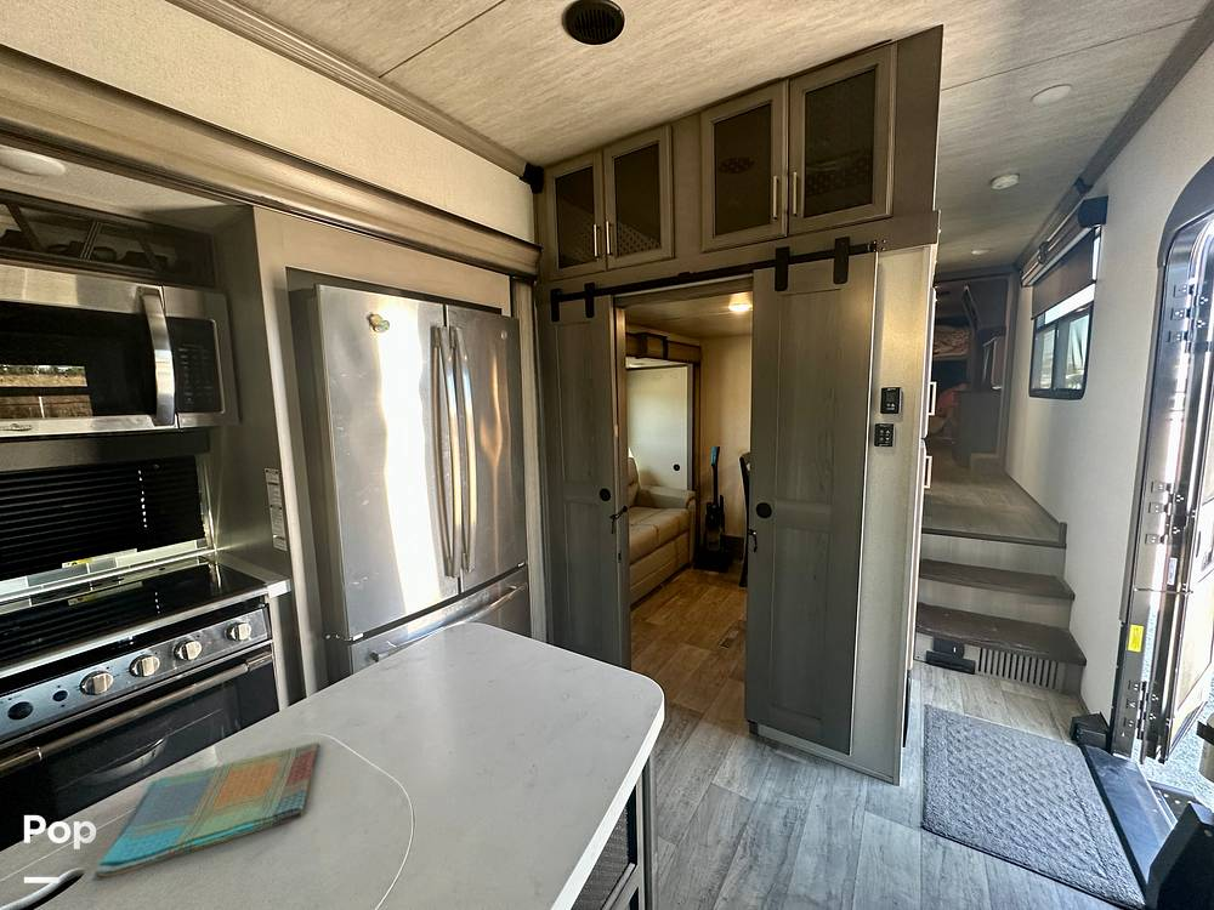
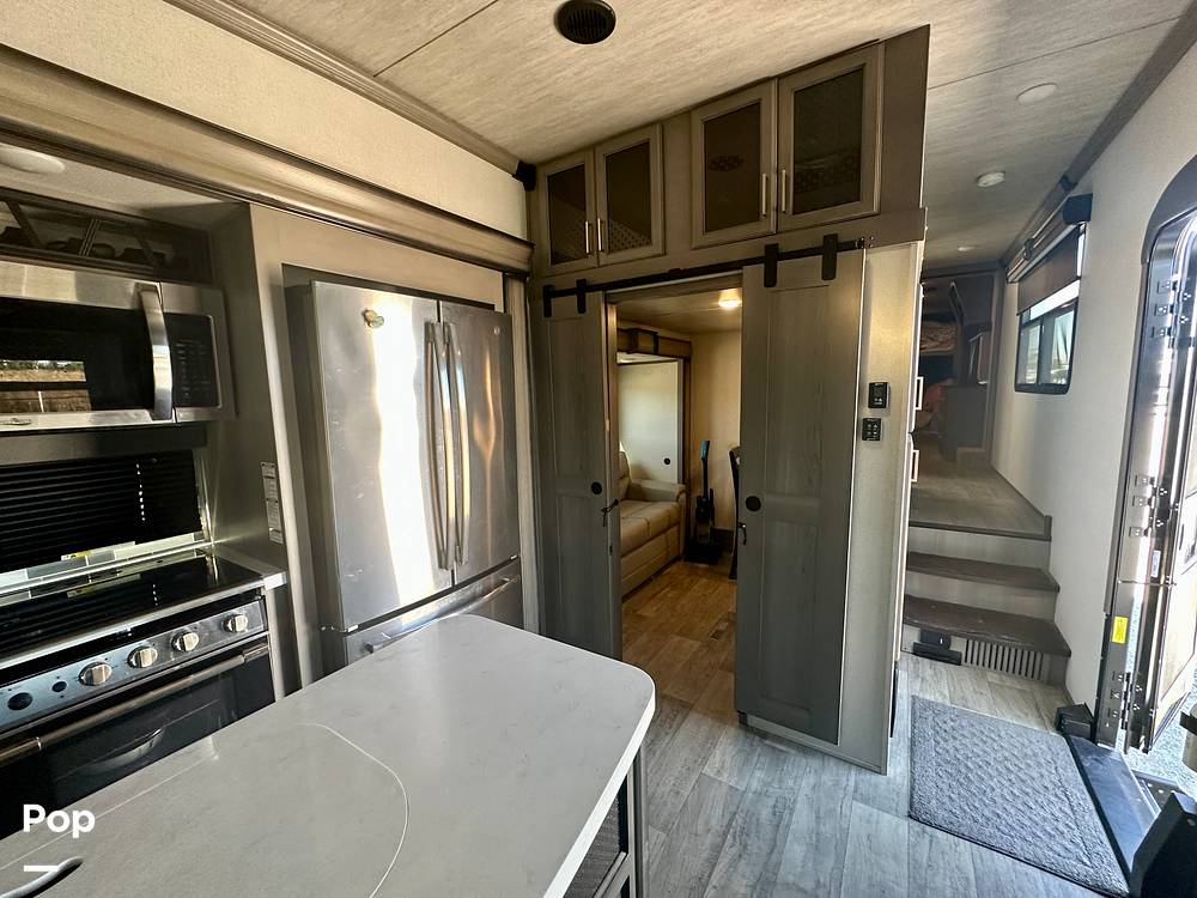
- dish towel (223, 797)
